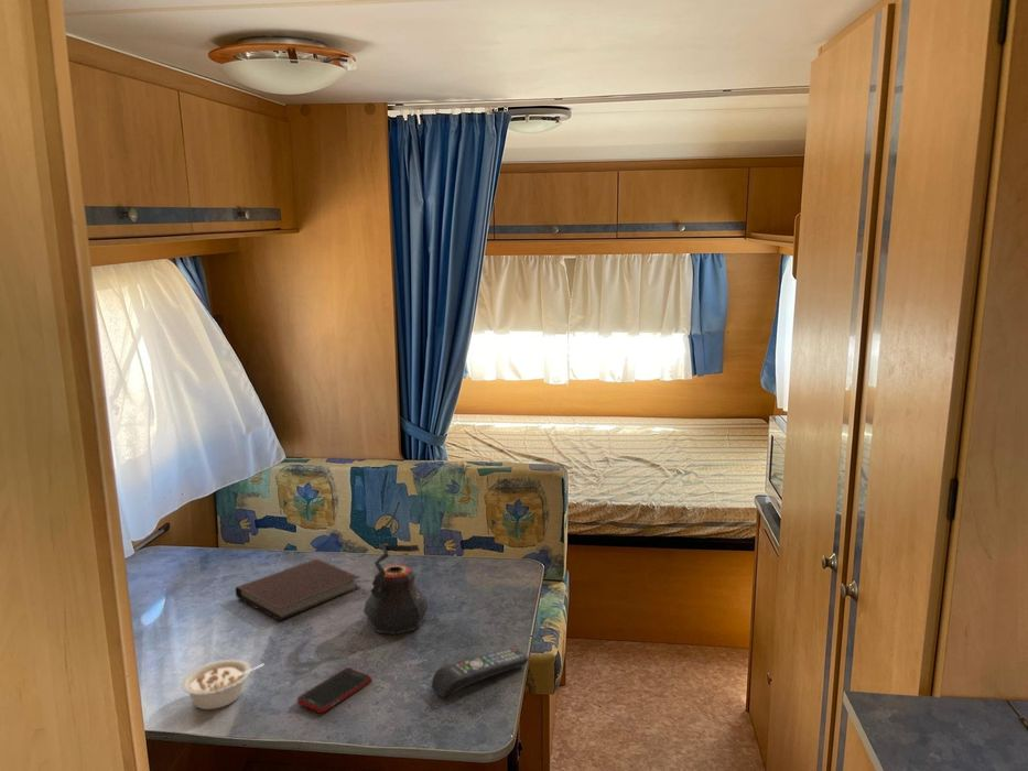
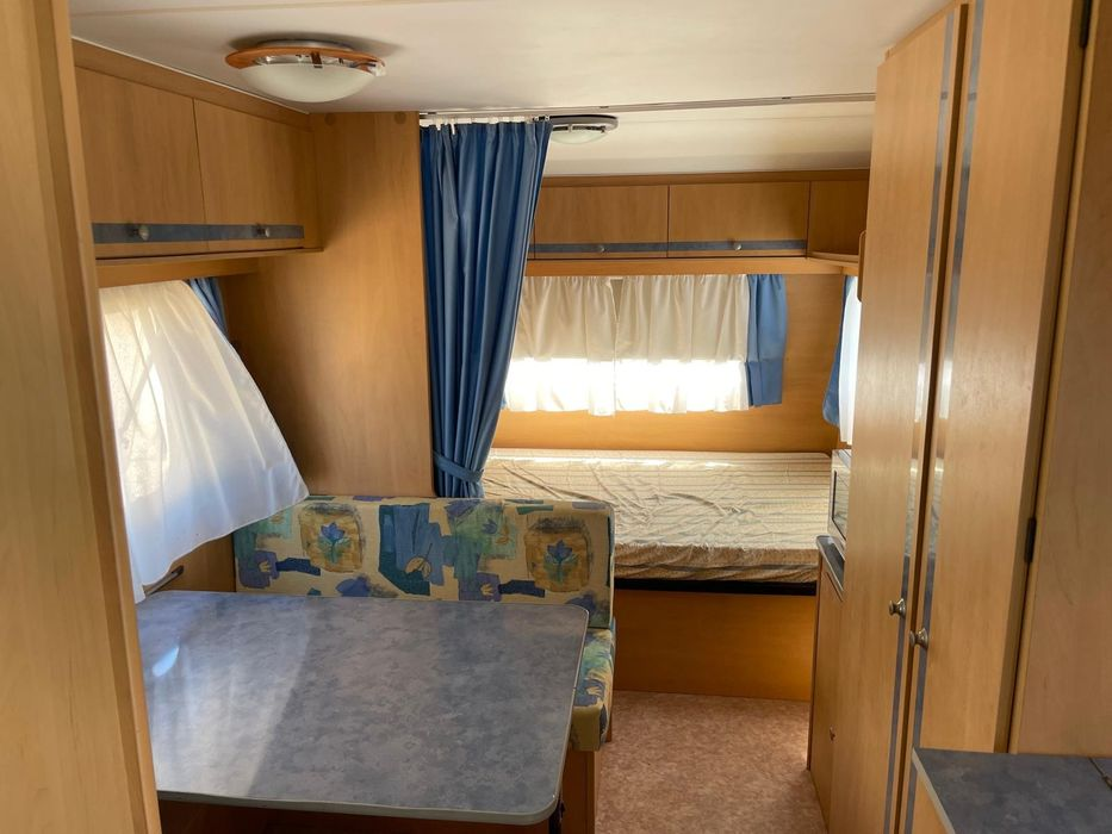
- legume (219, 683)
- remote control (480, 669)
- cell phone (335, 689)
- notebook (299, 586)
- teapot (393, 583)
